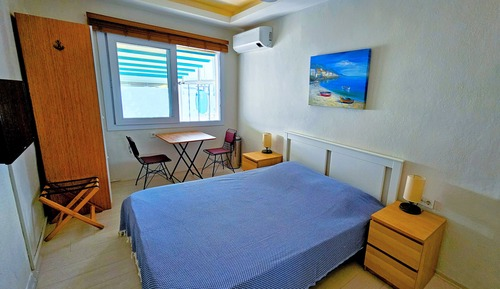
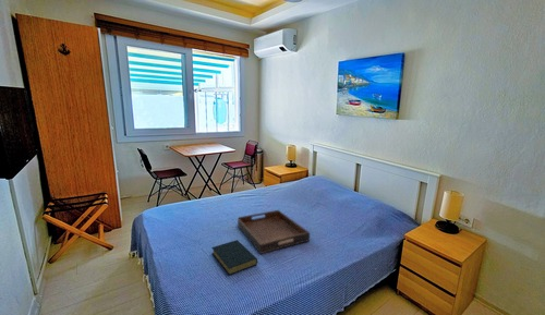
+ serving tray (270, 228)
+ hardback book (233, 255)
